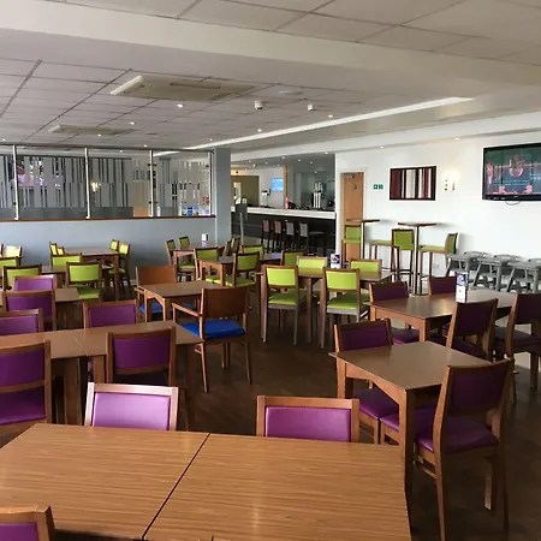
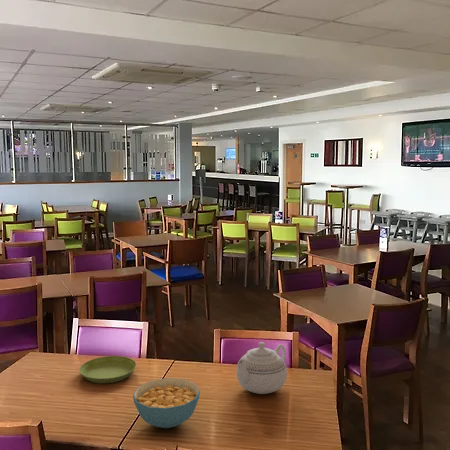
+ teapot (262, 366)
+ cereal bowl (167, 407)
+ saucer (108, 370)
